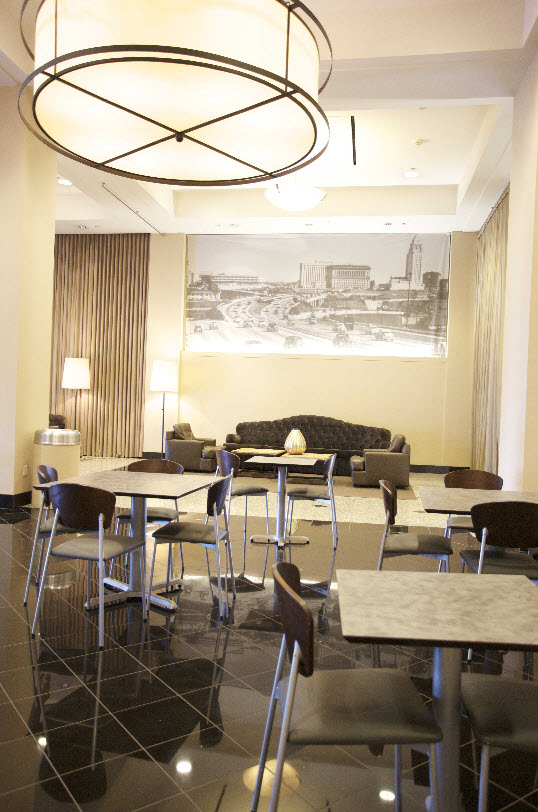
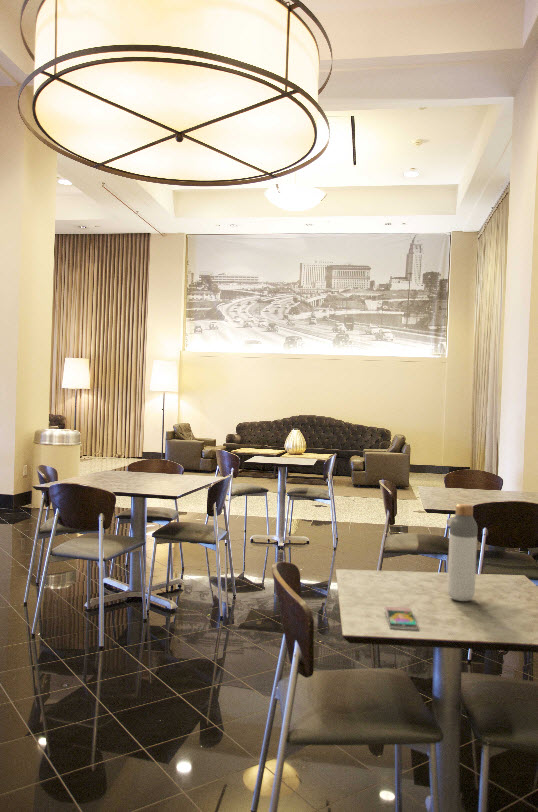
+ smartphone (400, 617)
+ bottle (462, 551)
